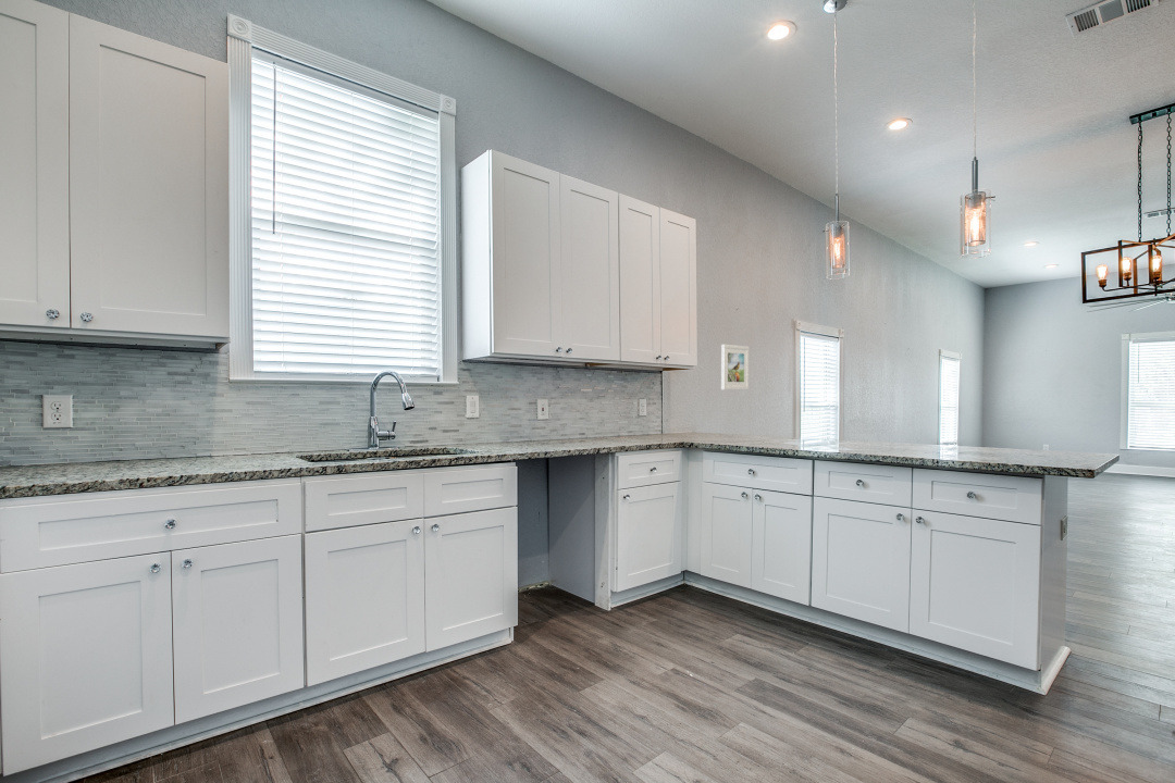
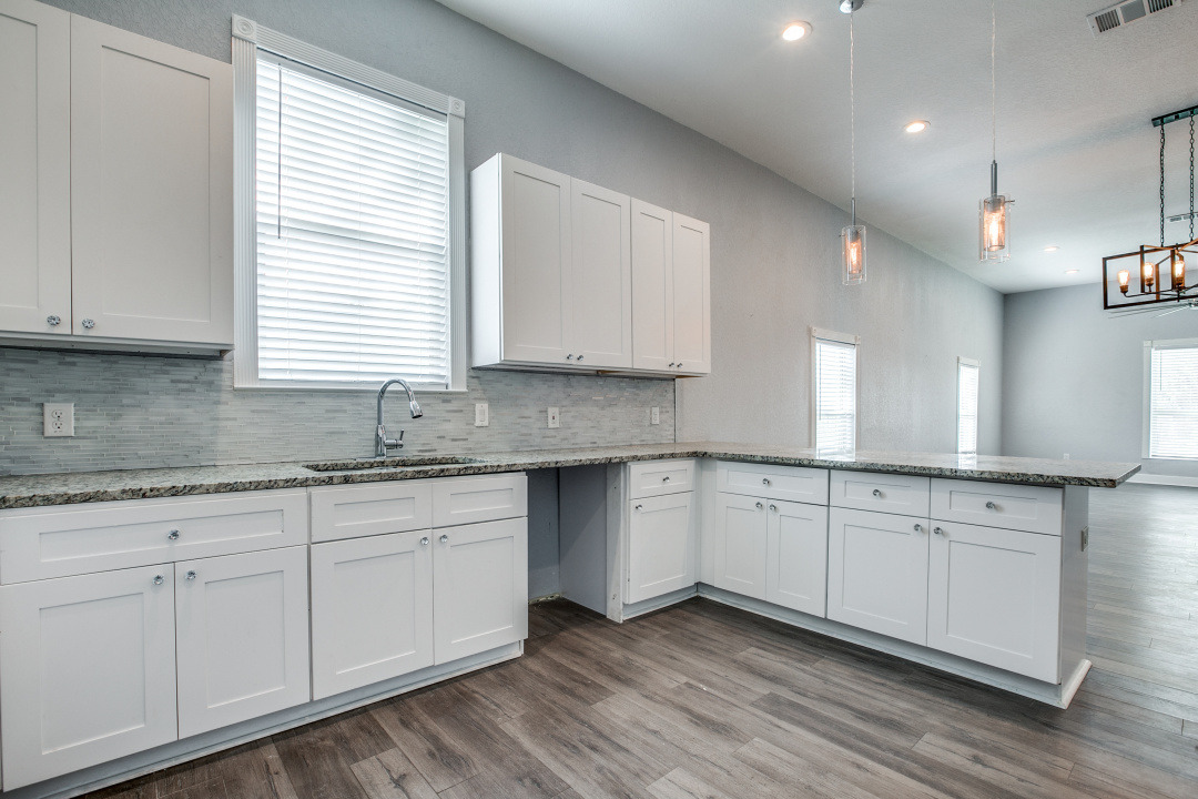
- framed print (734, 368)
